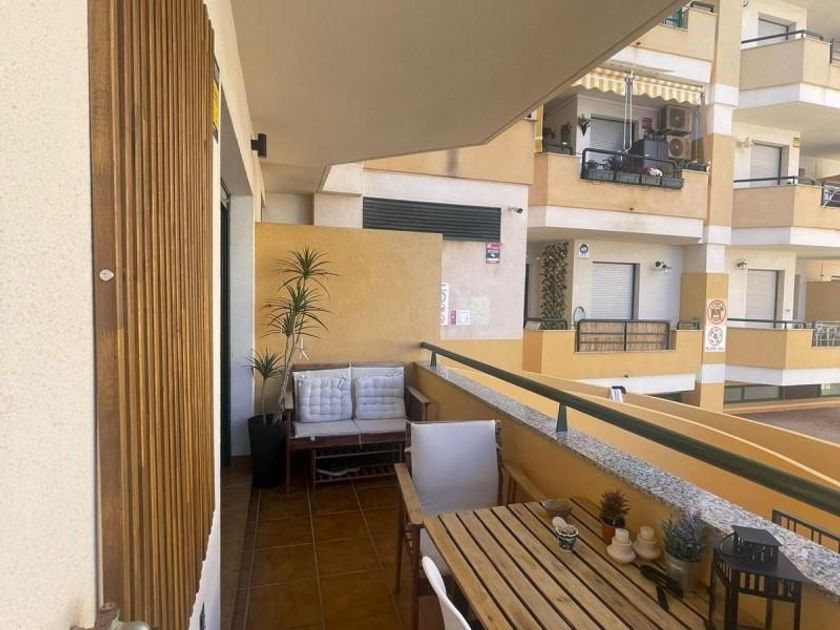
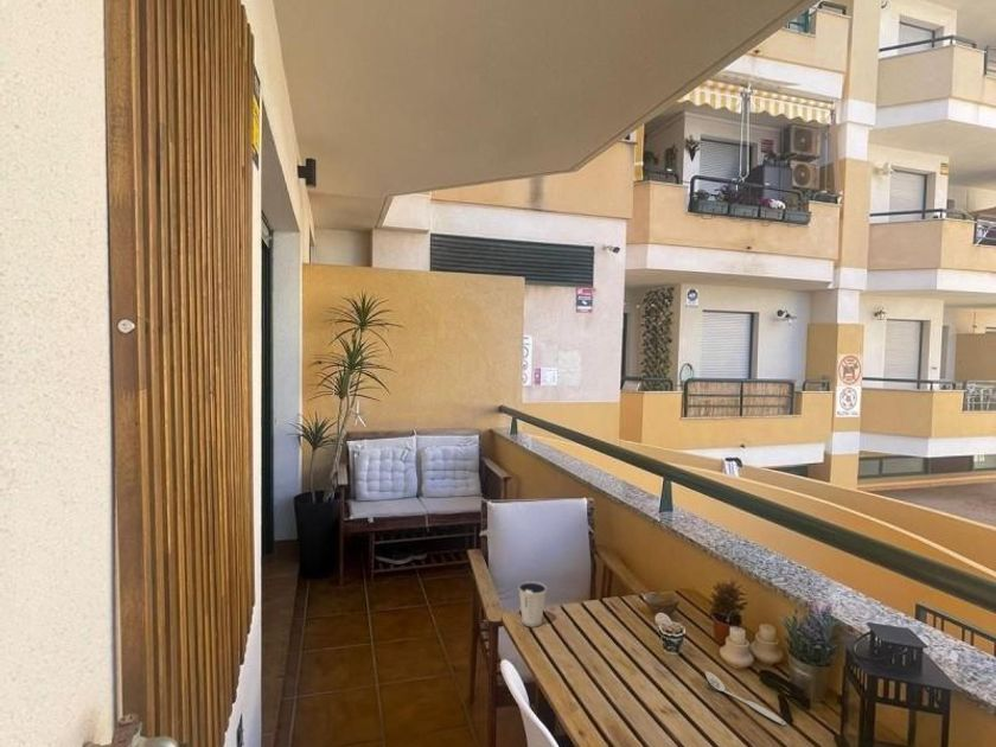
+ dixie cup (531, 605)
+ spoon (741, 698)
